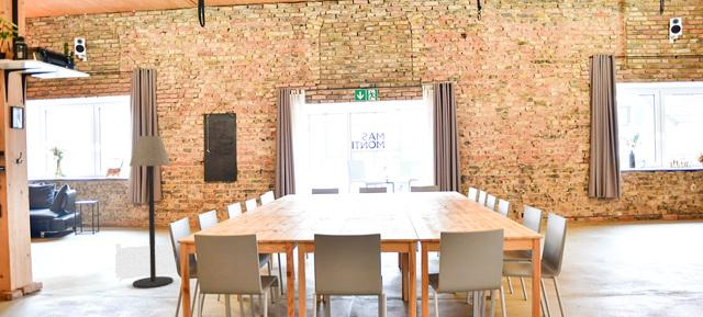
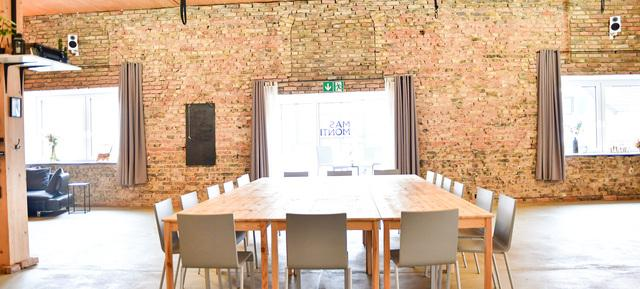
- floor lamp (152, 210)
- storage bin (145, 258)
